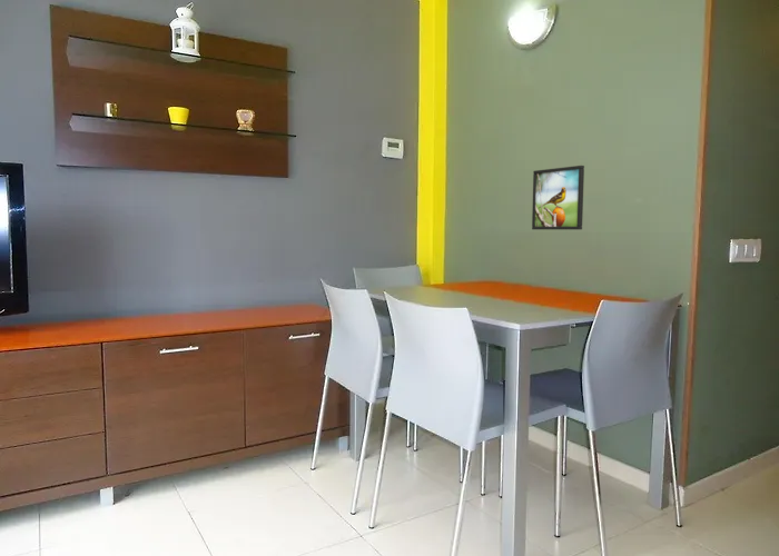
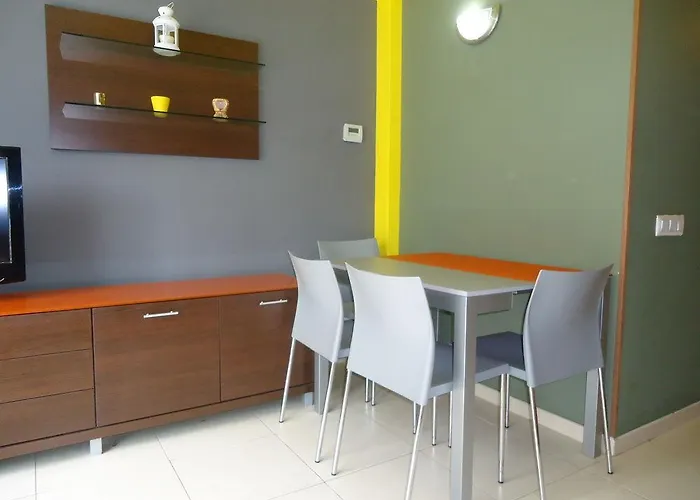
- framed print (556, 199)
